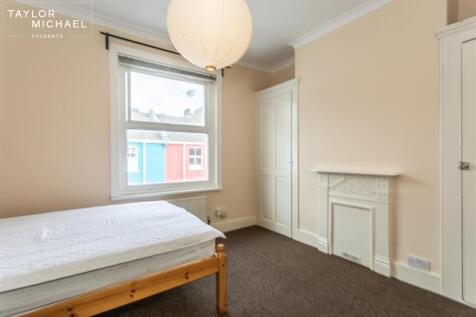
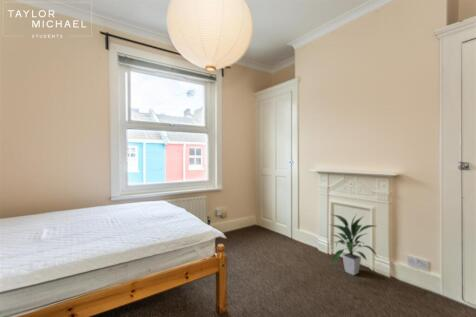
+ indoor plant (349, 242)
